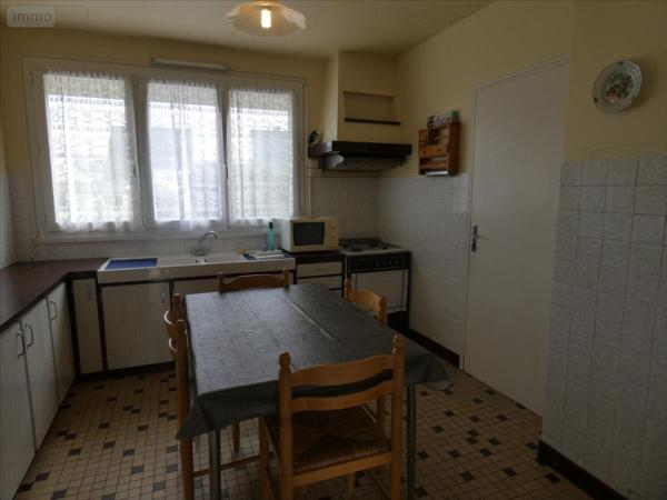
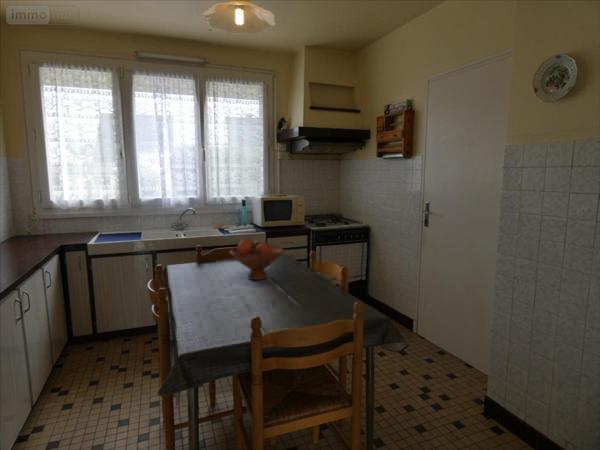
+ fruit bowl (257, 258)
